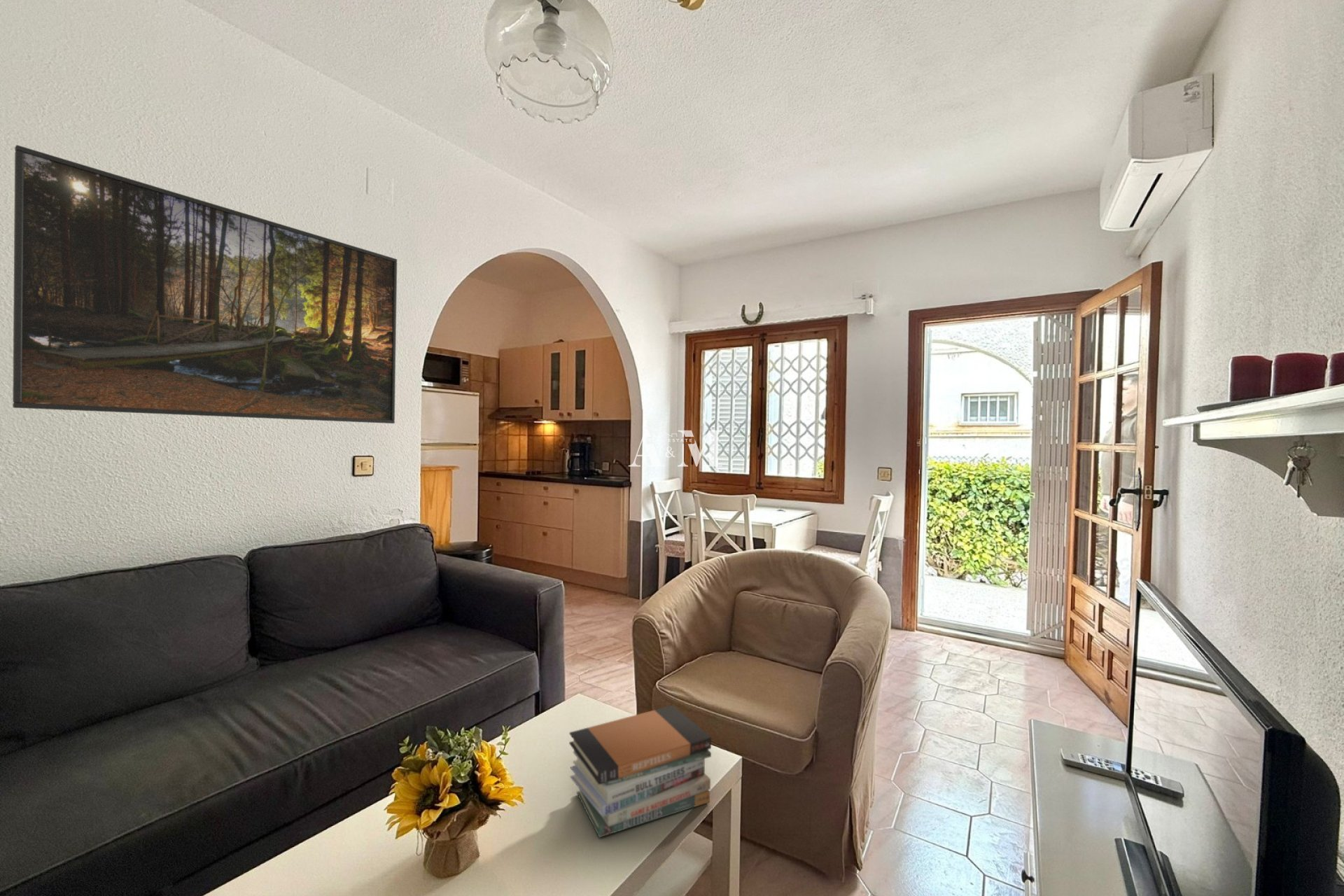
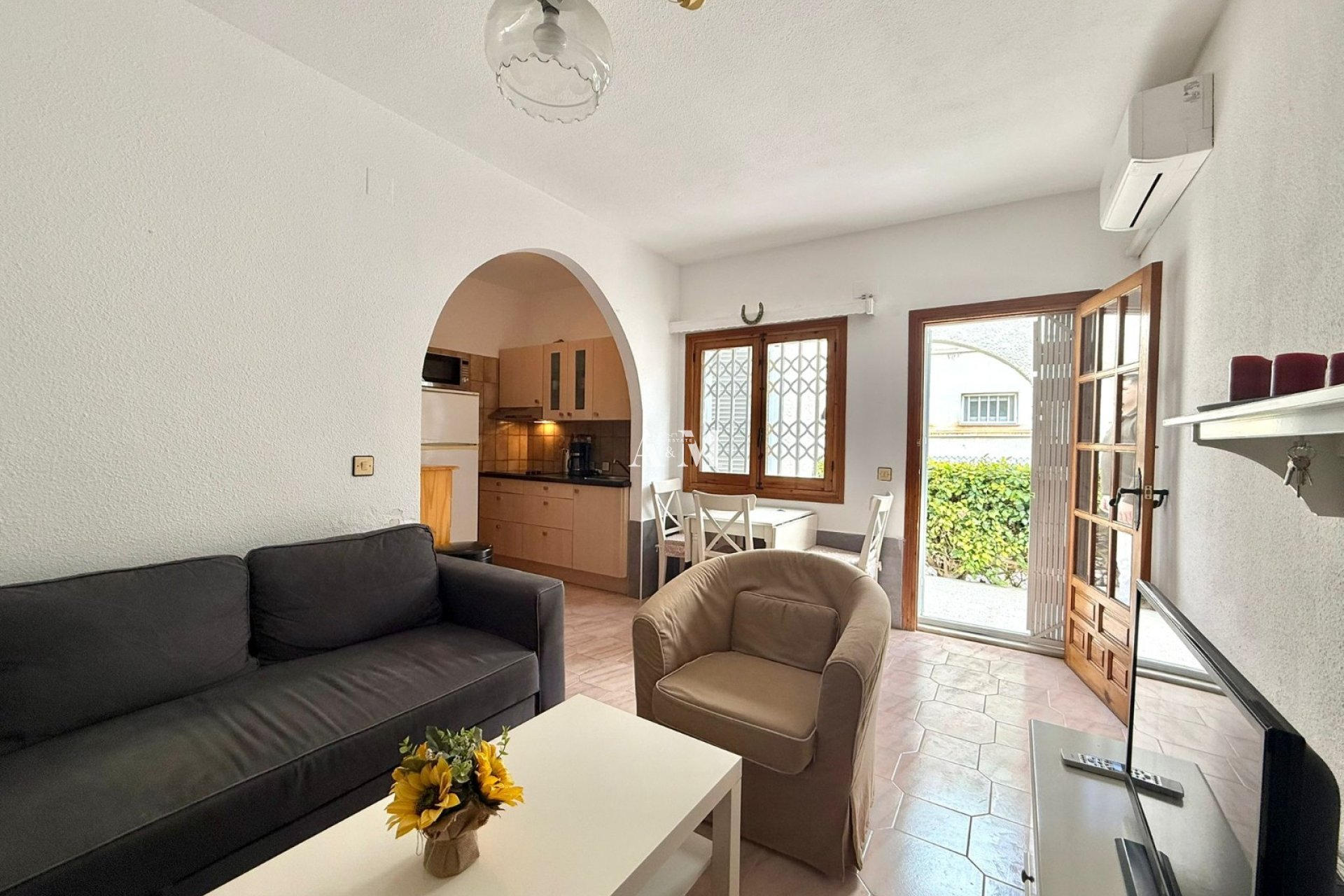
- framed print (248, 316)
- book stack (640, 766)
